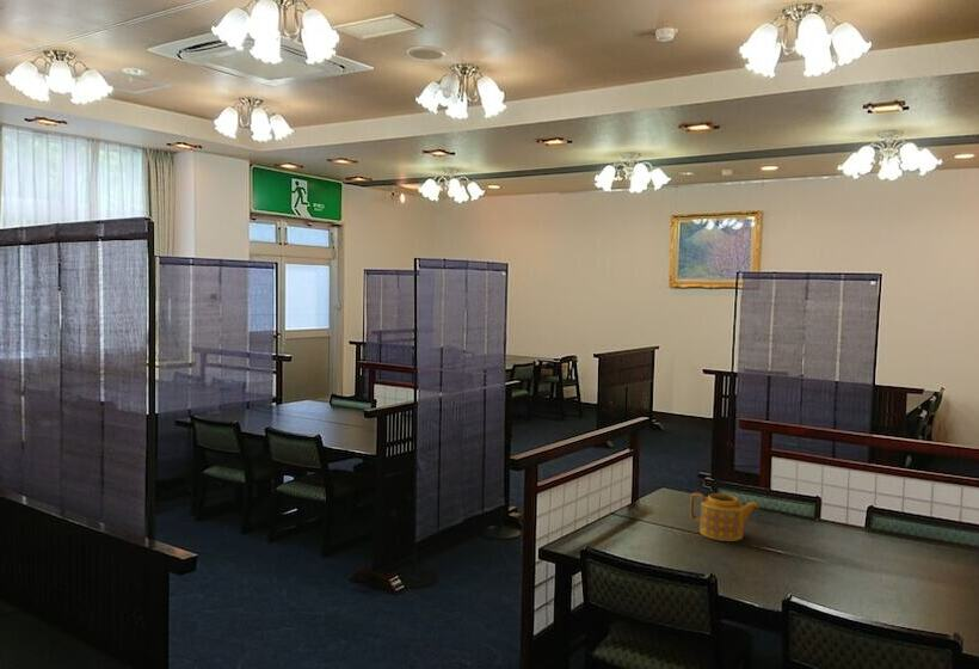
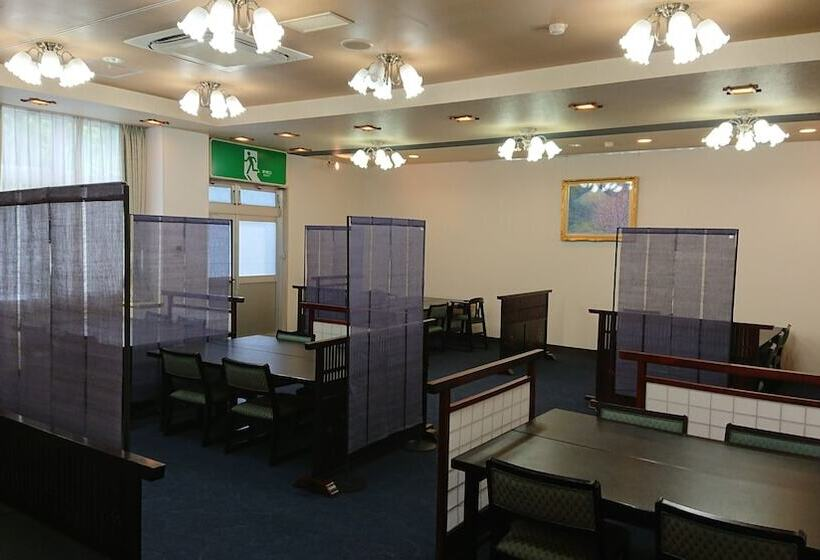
- teapot (724, 515)
